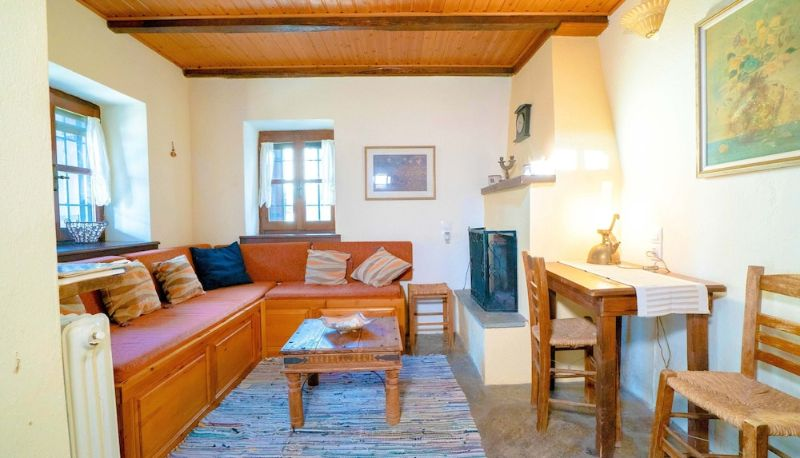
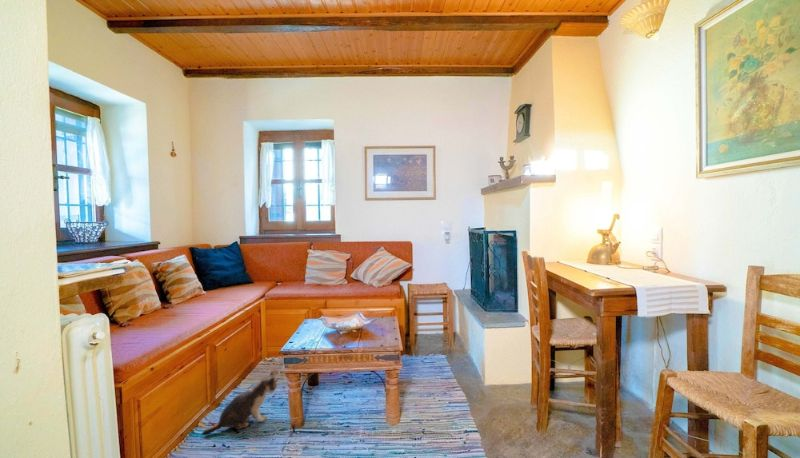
+ plush toy (242, 402)
